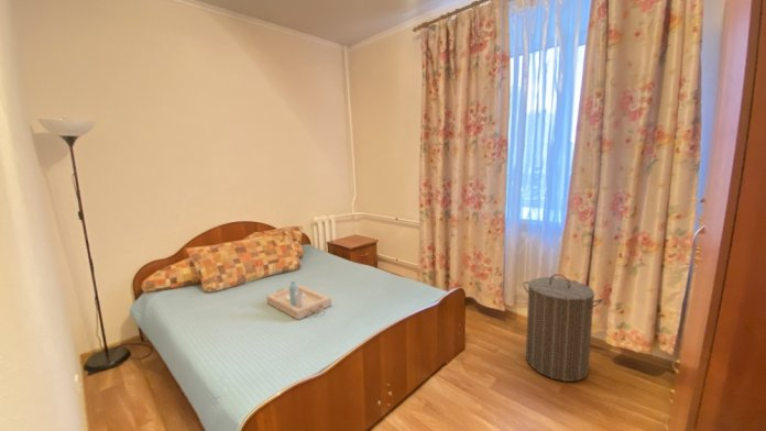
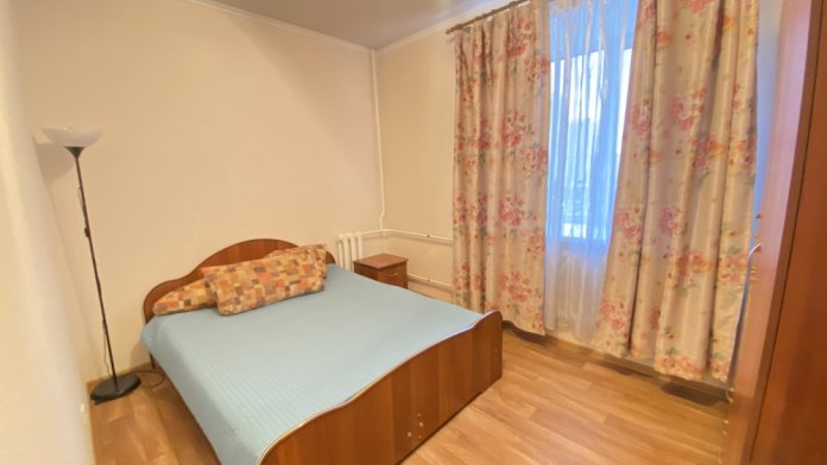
- laundry hamper (558, 320)
- serving tray (297, 290)
